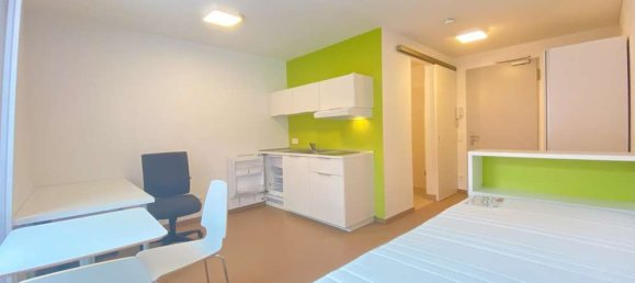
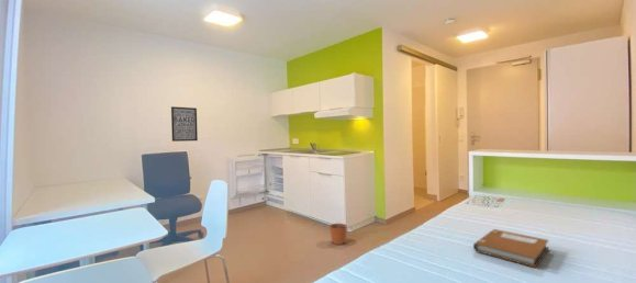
+ wall art (185, 124)
+ plant pot (338, 229)
+ notebook (511, 245)
